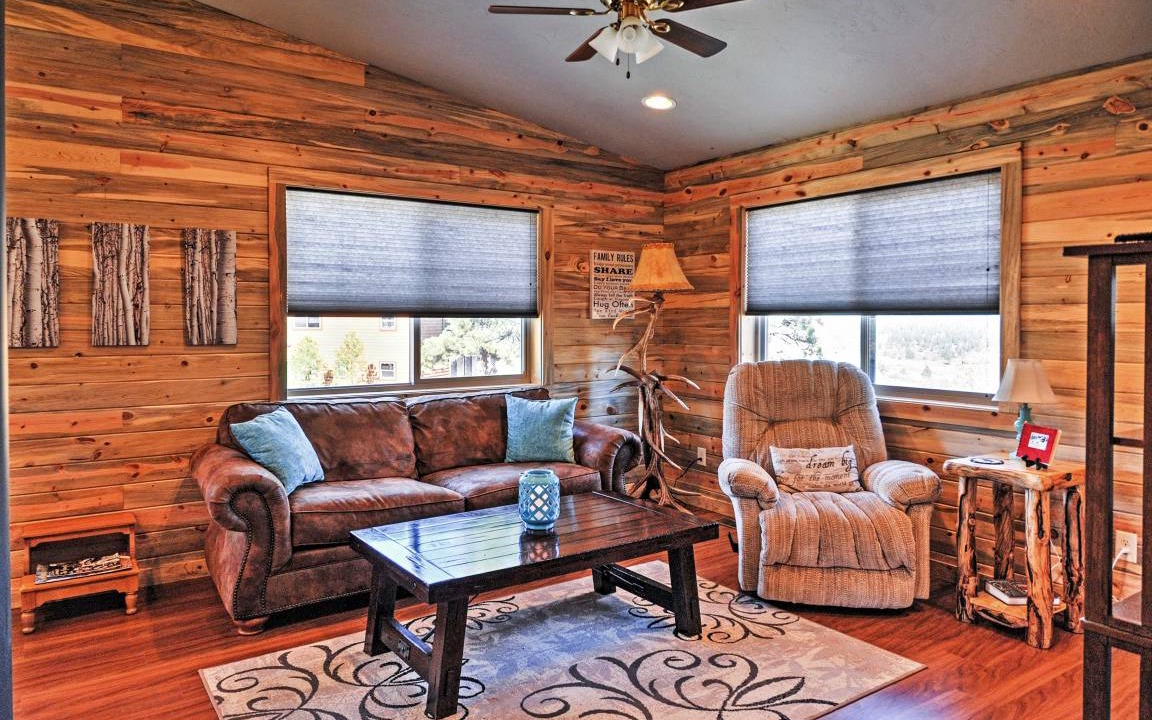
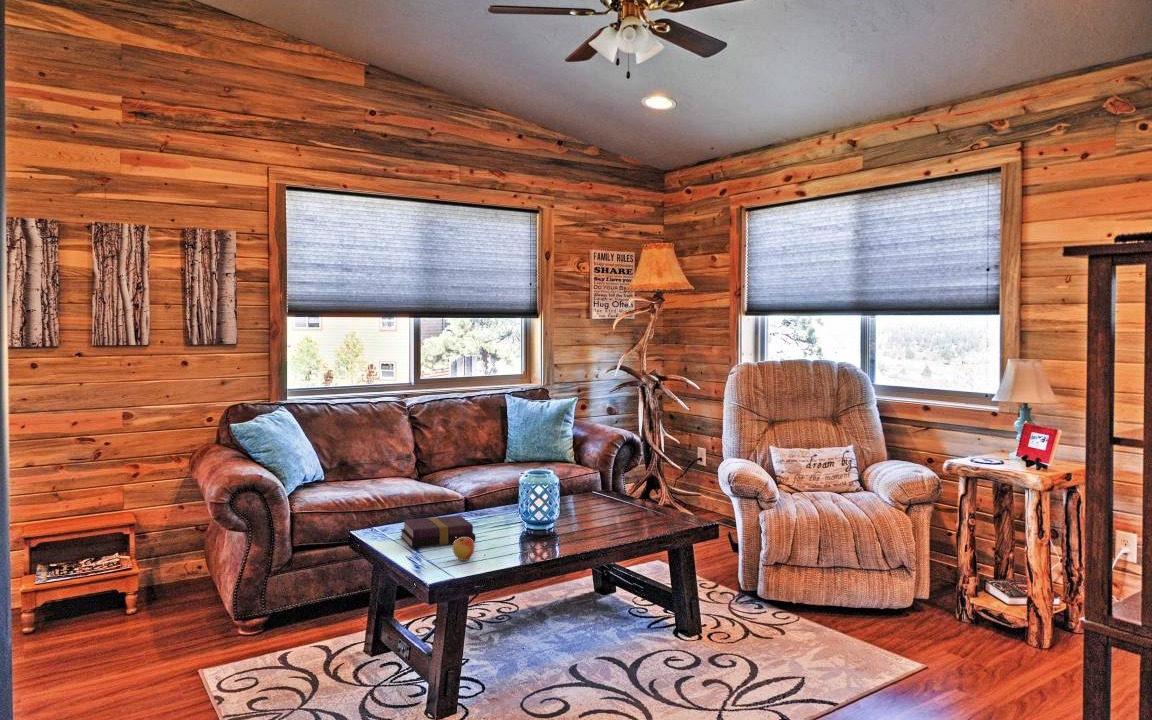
+ apple (463, 548)
+ book (437, 530)
